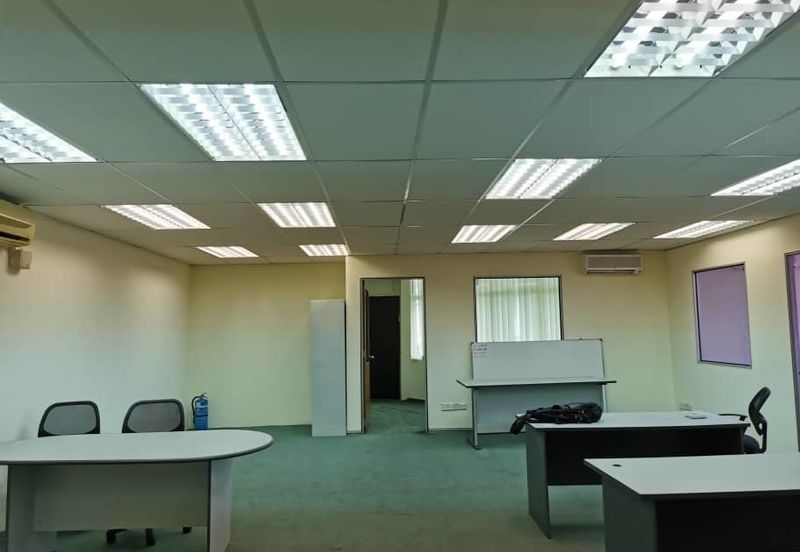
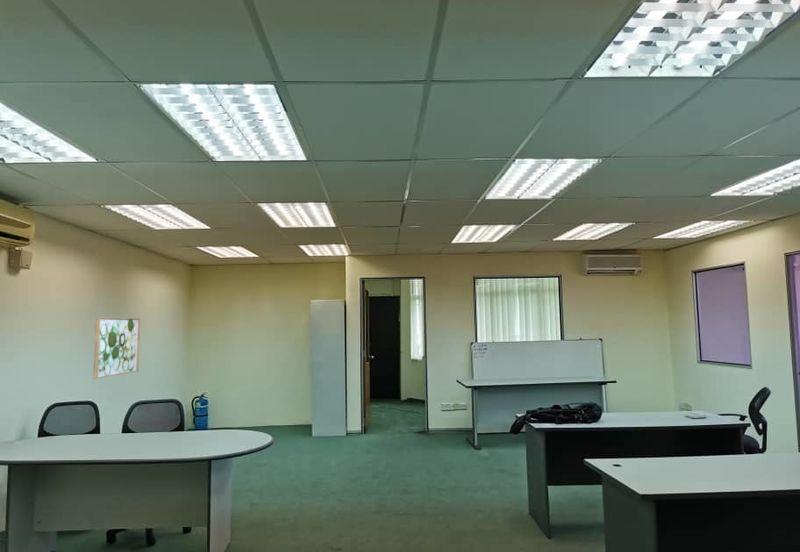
+ wall art (119, 346)
